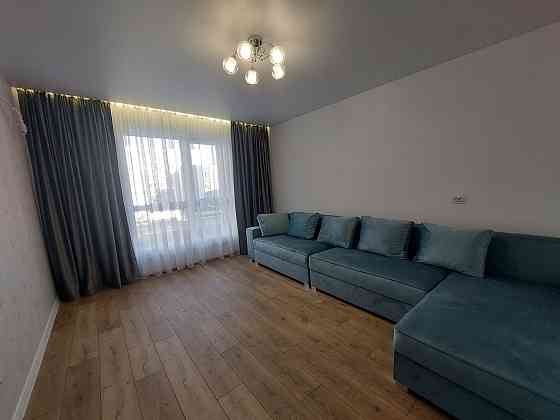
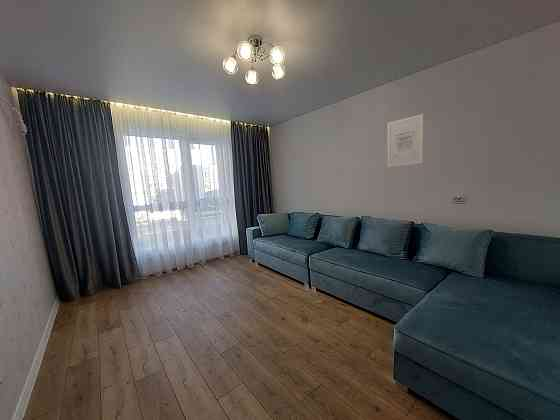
+ wall art (404, 142)
